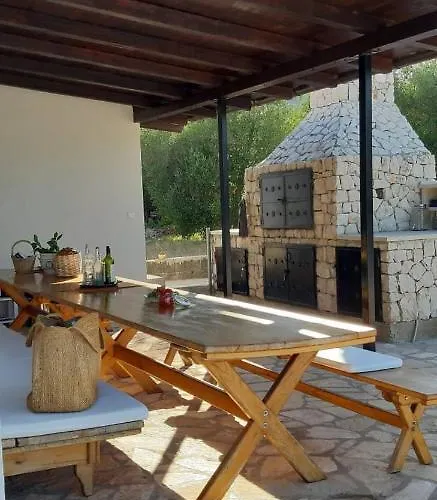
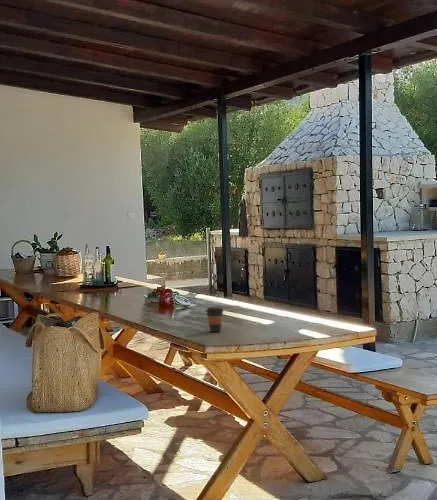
+ coffee cup (215, 319)
